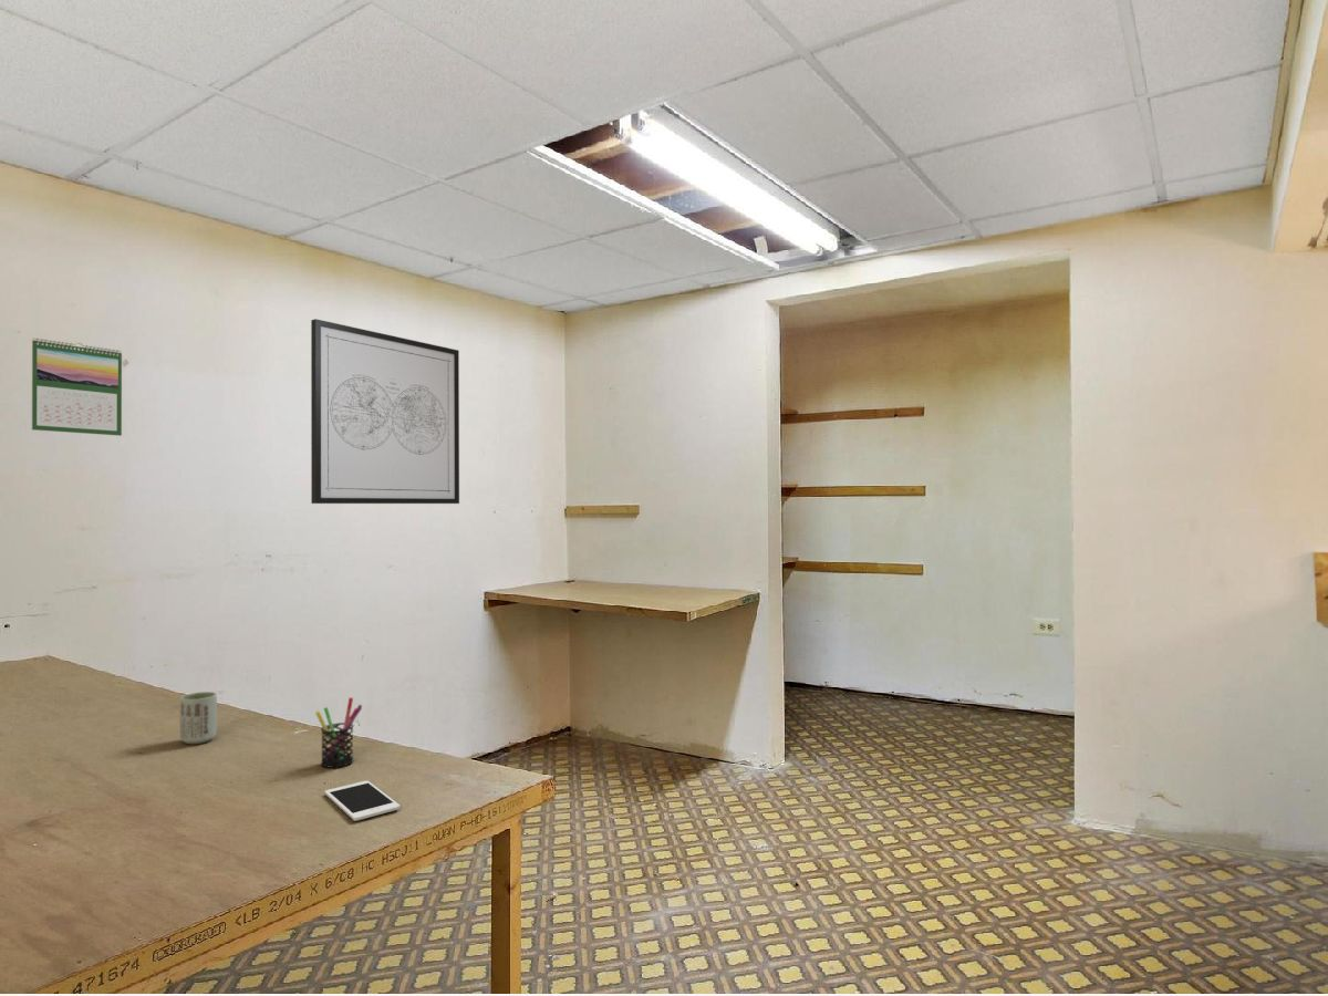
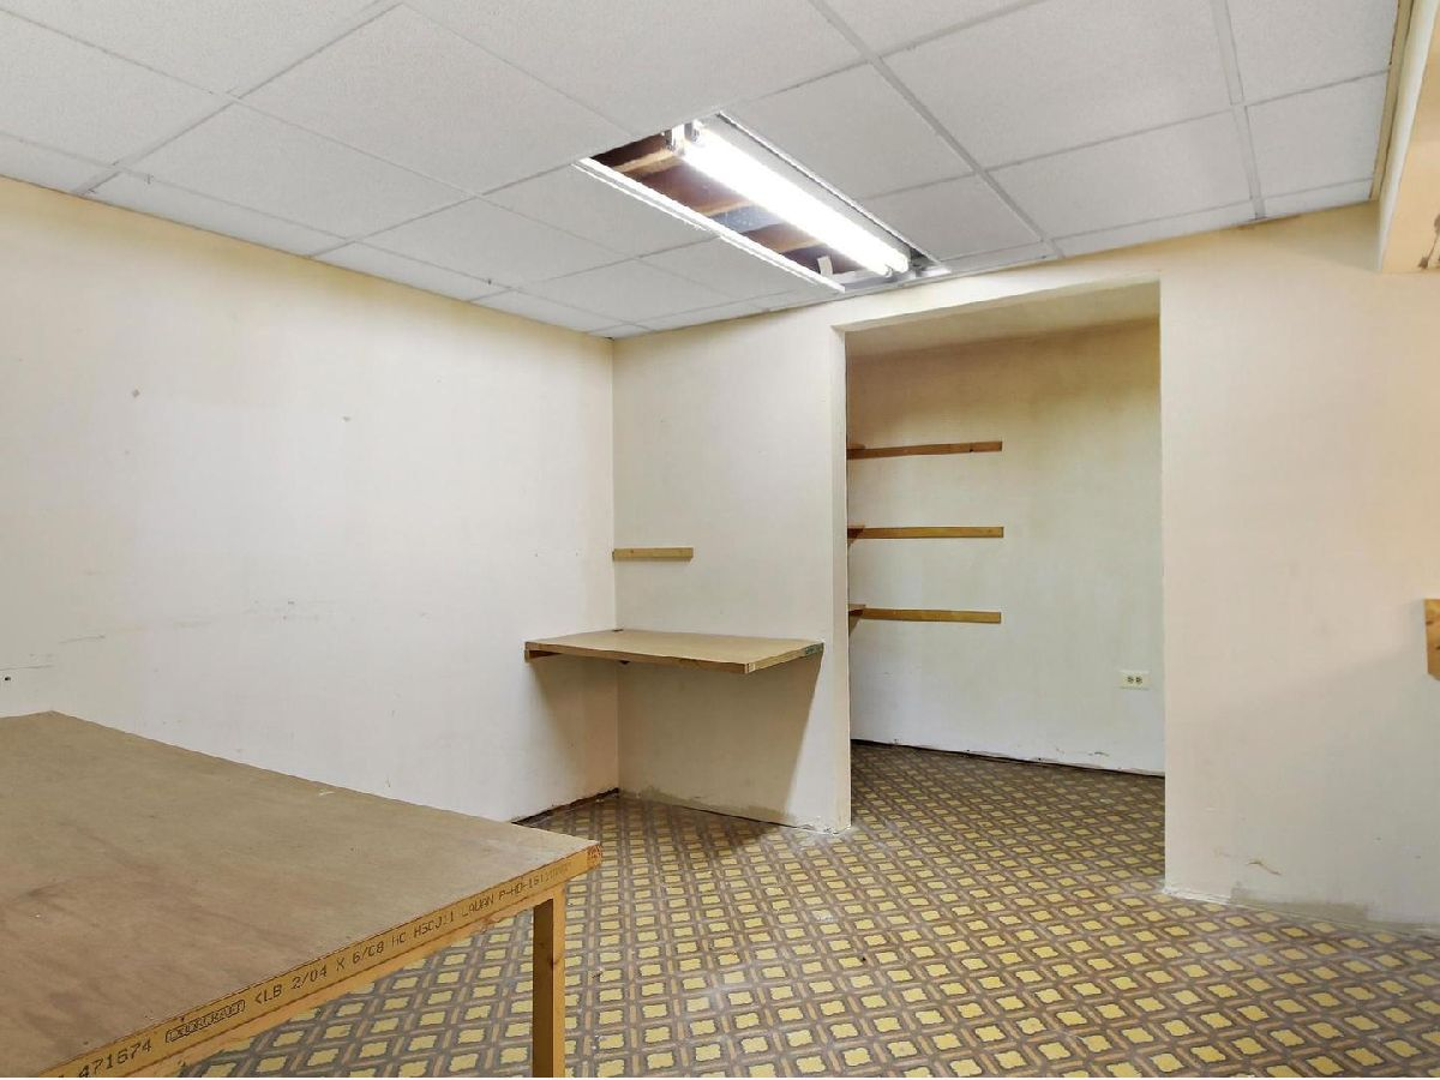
- wall art (392, 419)
- cell phone (361, 799)
- calendar (79, 387)
- pen holder (336, 730)
- cup (198, 717)
